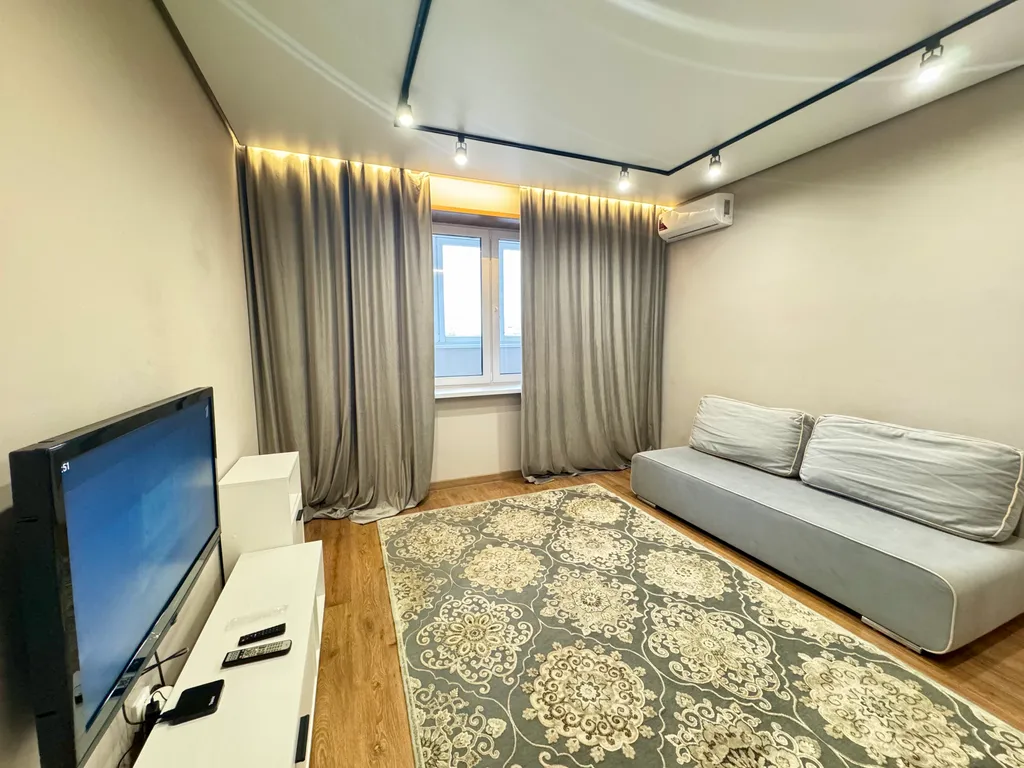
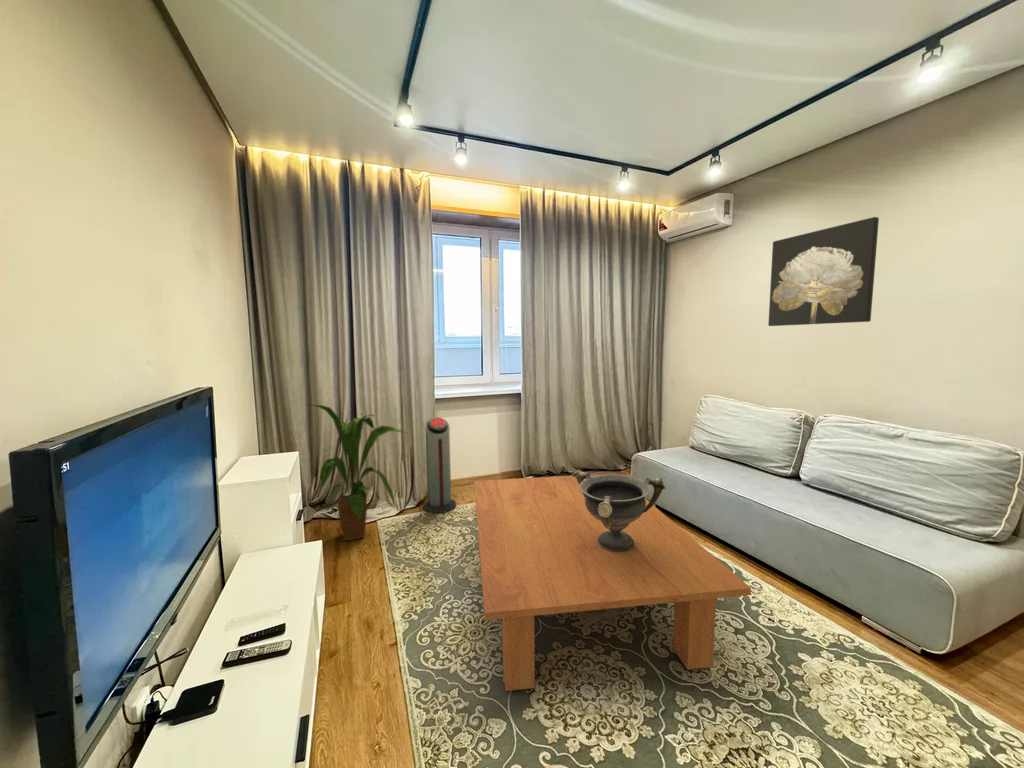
+ house plant (364, 469)
+ decorative bowl (622, 512)
+ coffee table (572, 554)
+ wall art (817, 278)
+ air purifier (438, 462)
